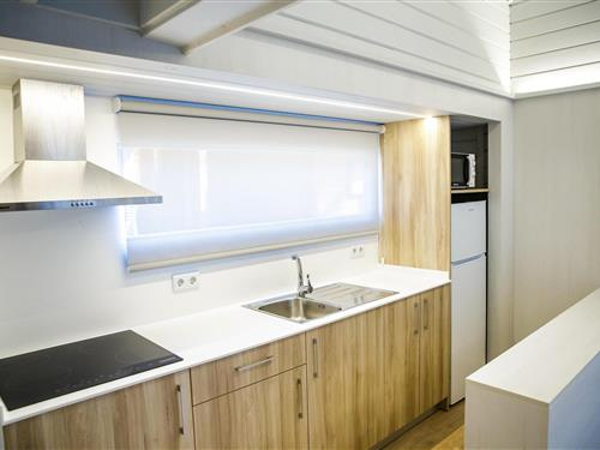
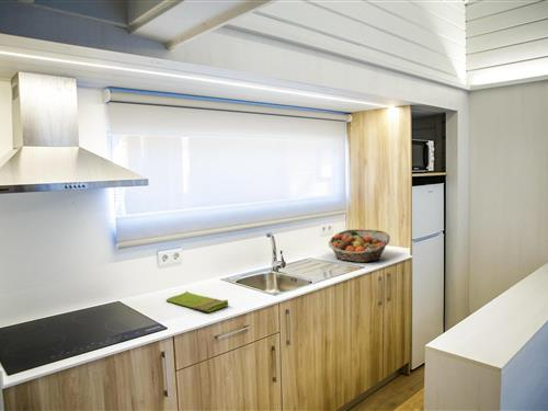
+ fruit basket (358, 244)
+ dish towel (196, 300)
